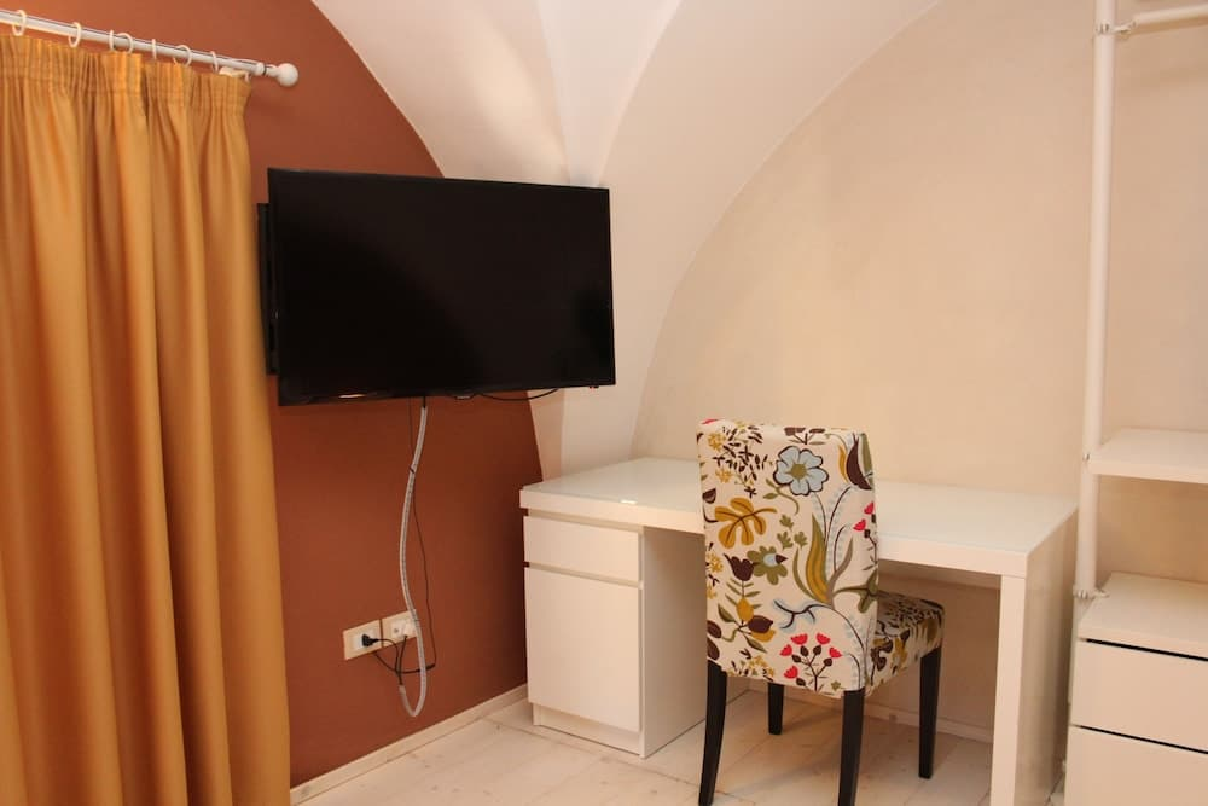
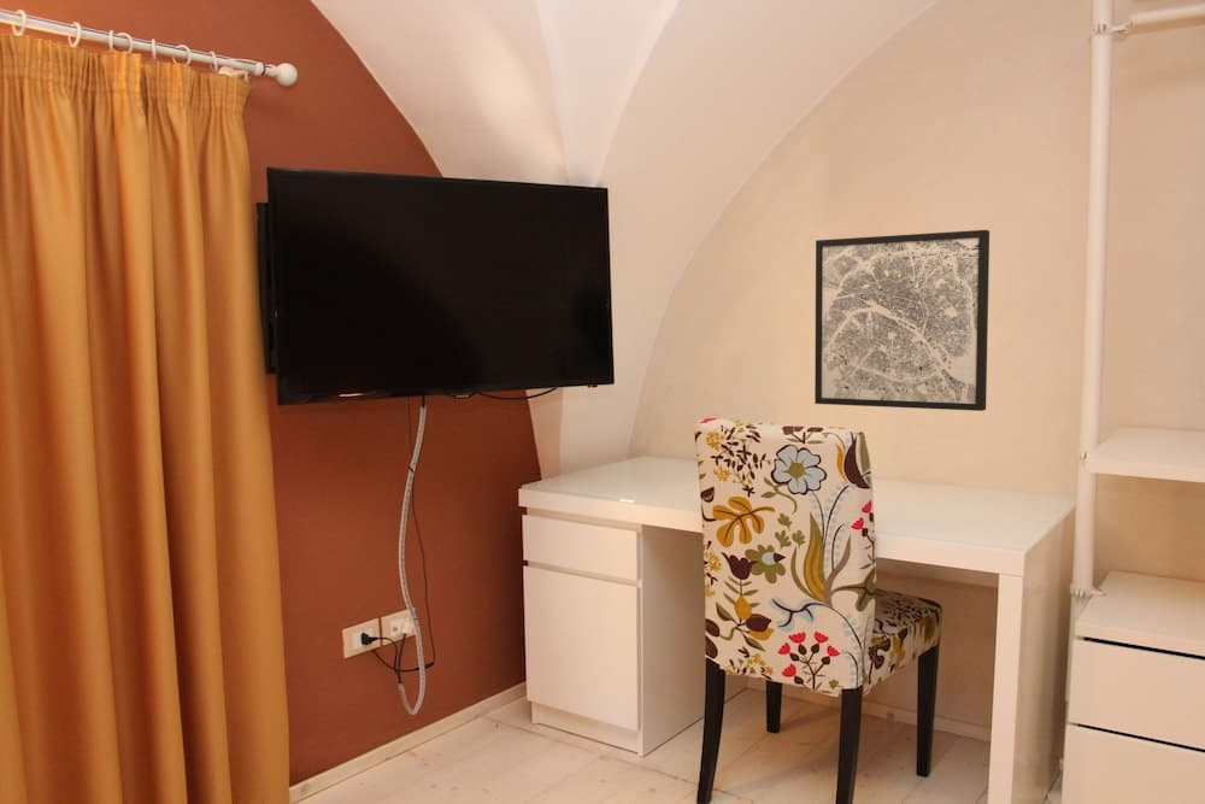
+ wall art (897, 322)
